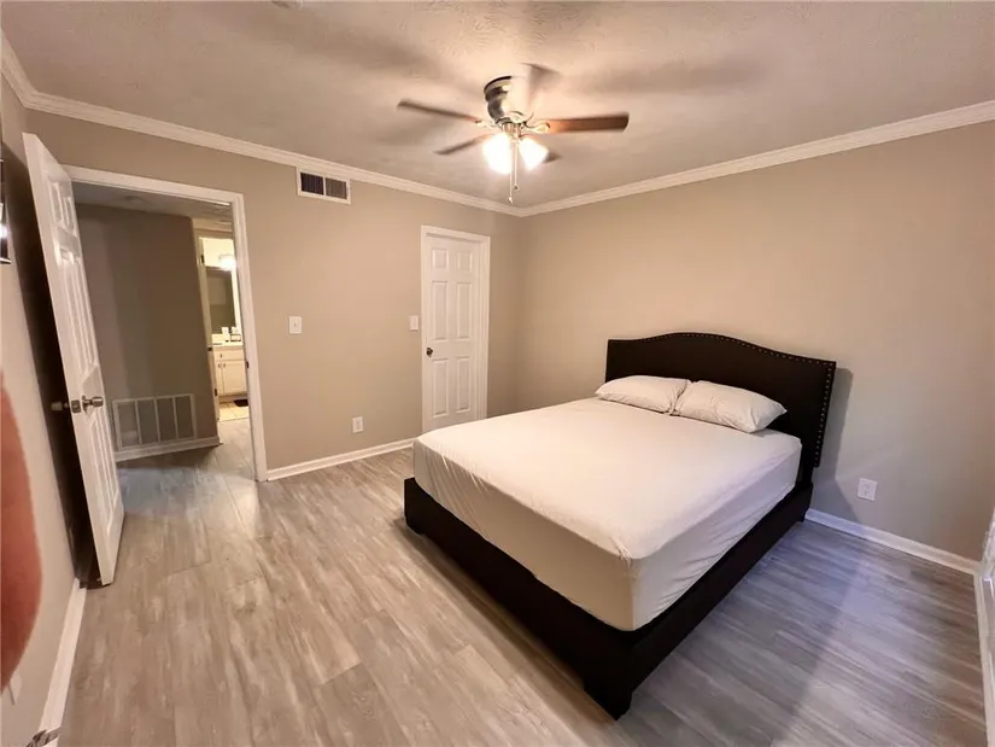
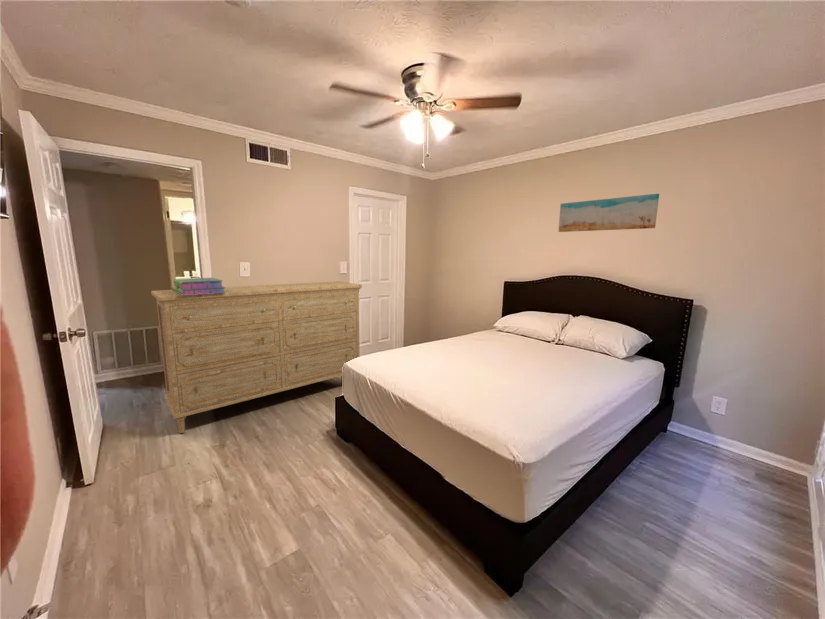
+ stack of books (198, 285)
+ wall art (604, 214)
+ dresser (272, 343)
